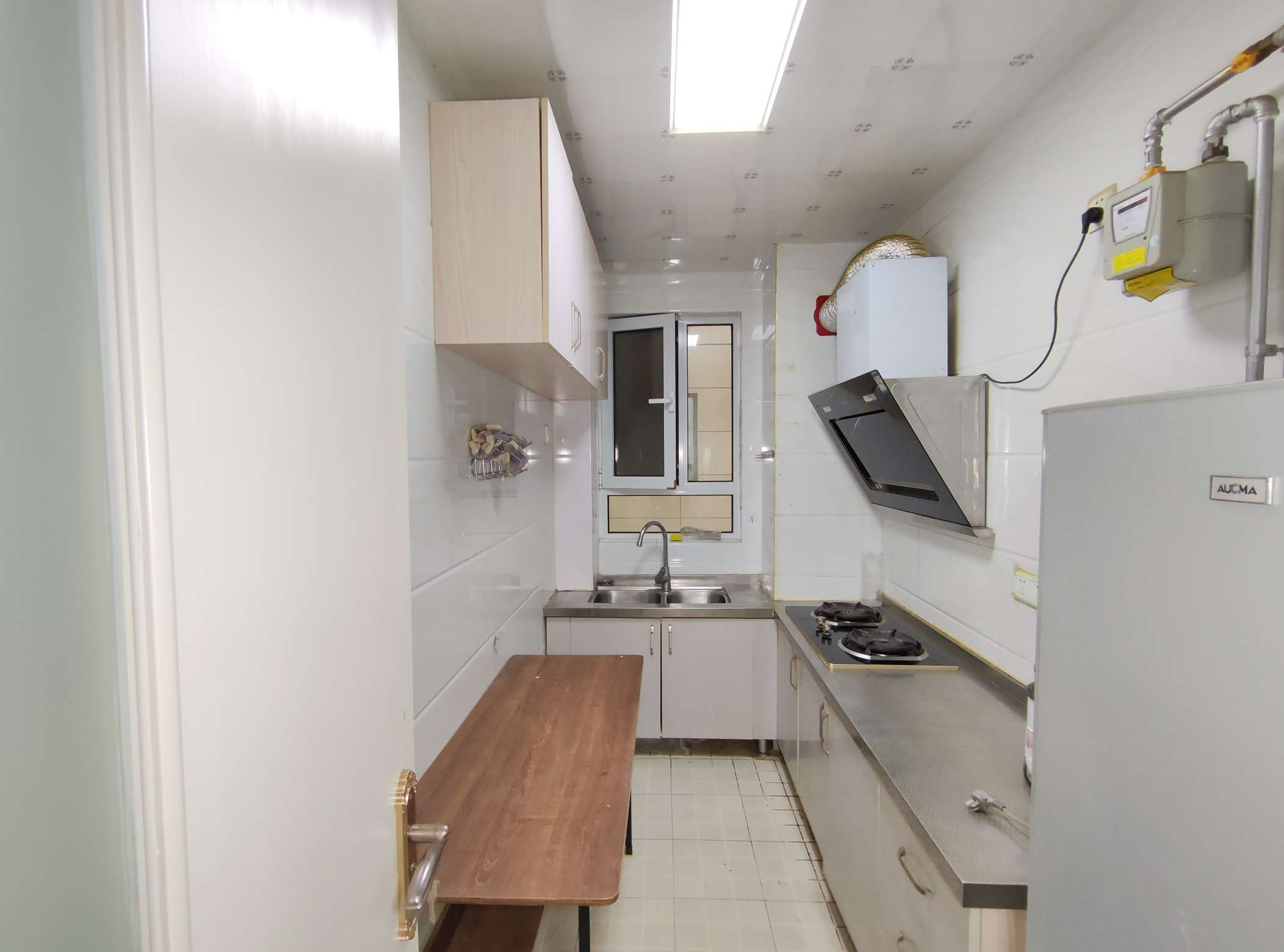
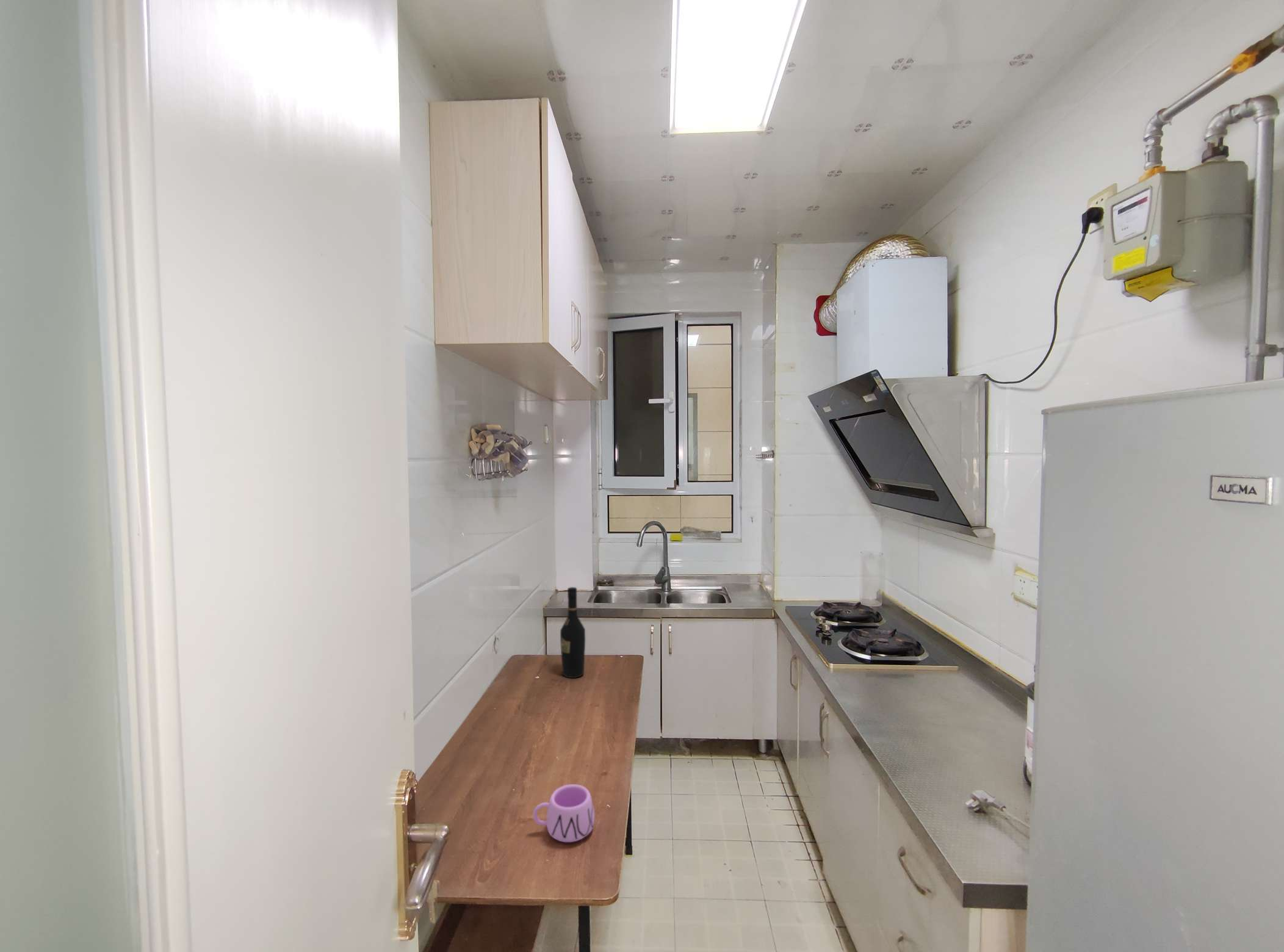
+ wine bottle (572, 631)
+ mug (564, 812)
